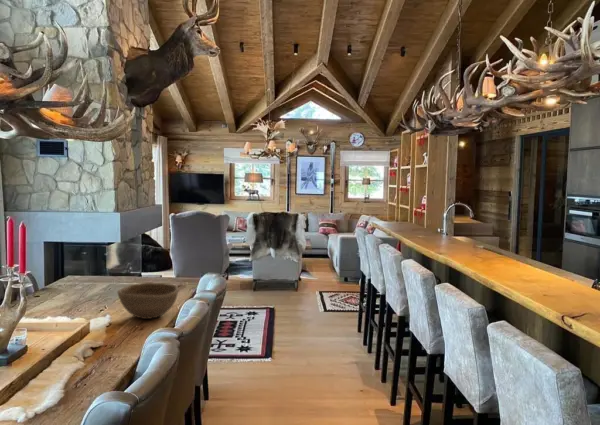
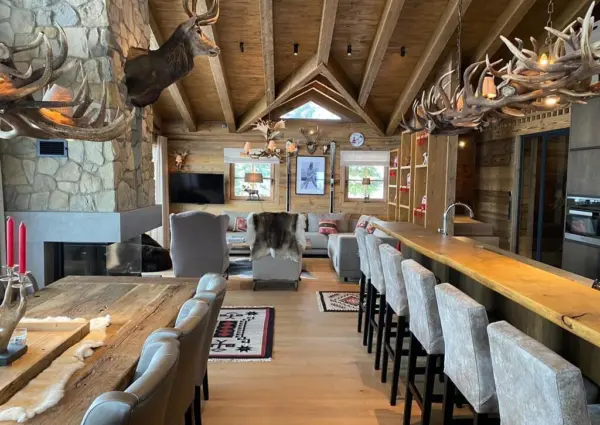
- bowl (149, 301)
